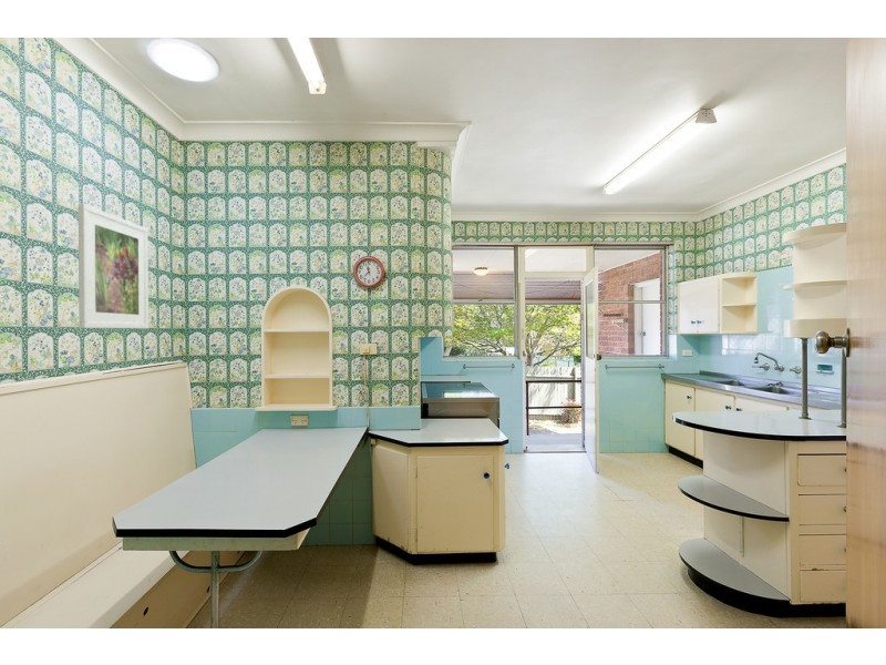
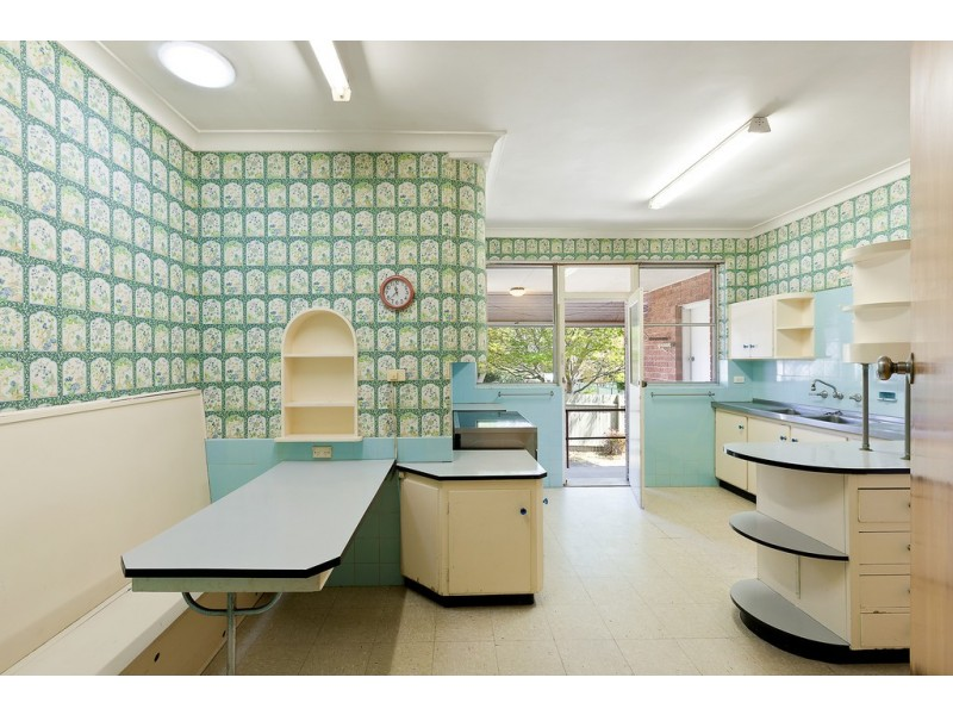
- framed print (116, 273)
